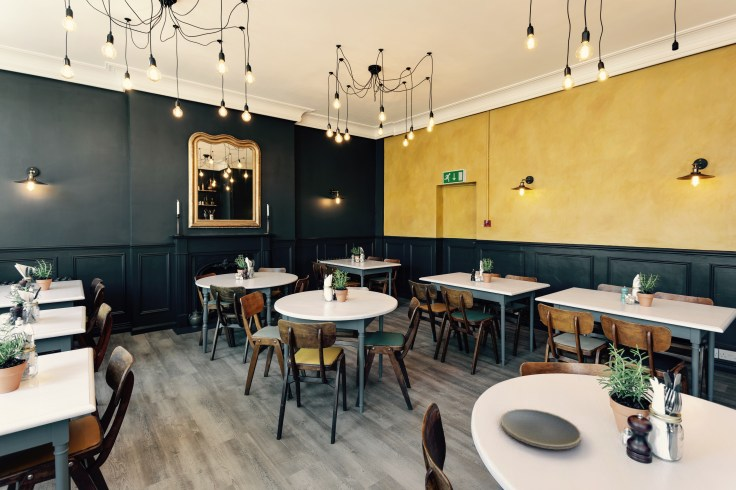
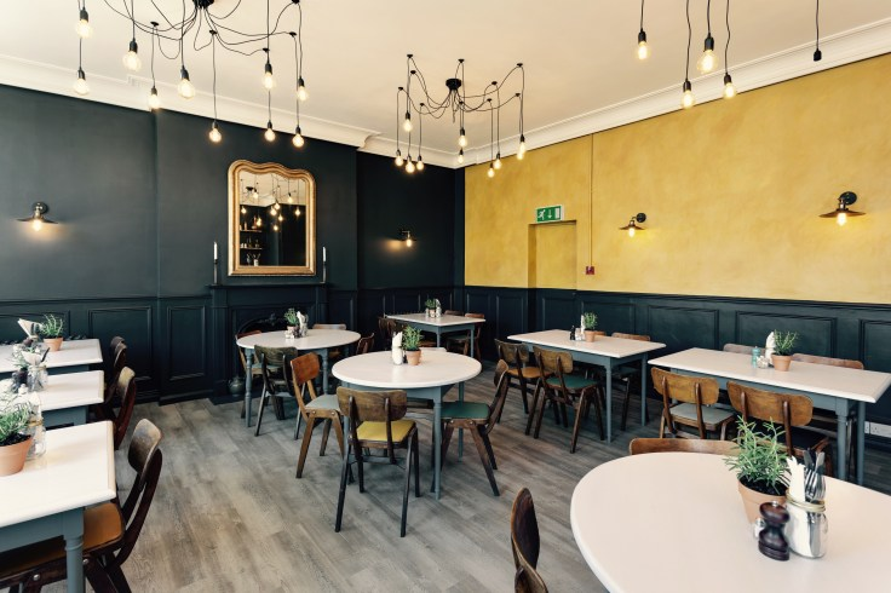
- plate (539, 428)
